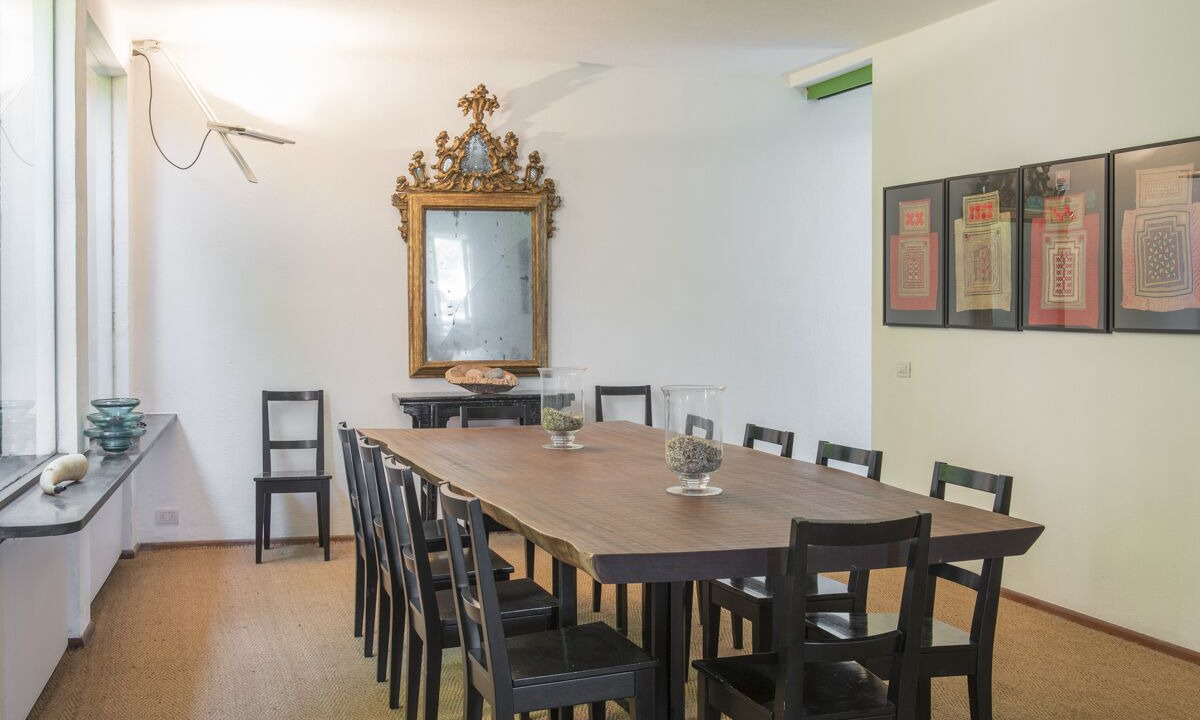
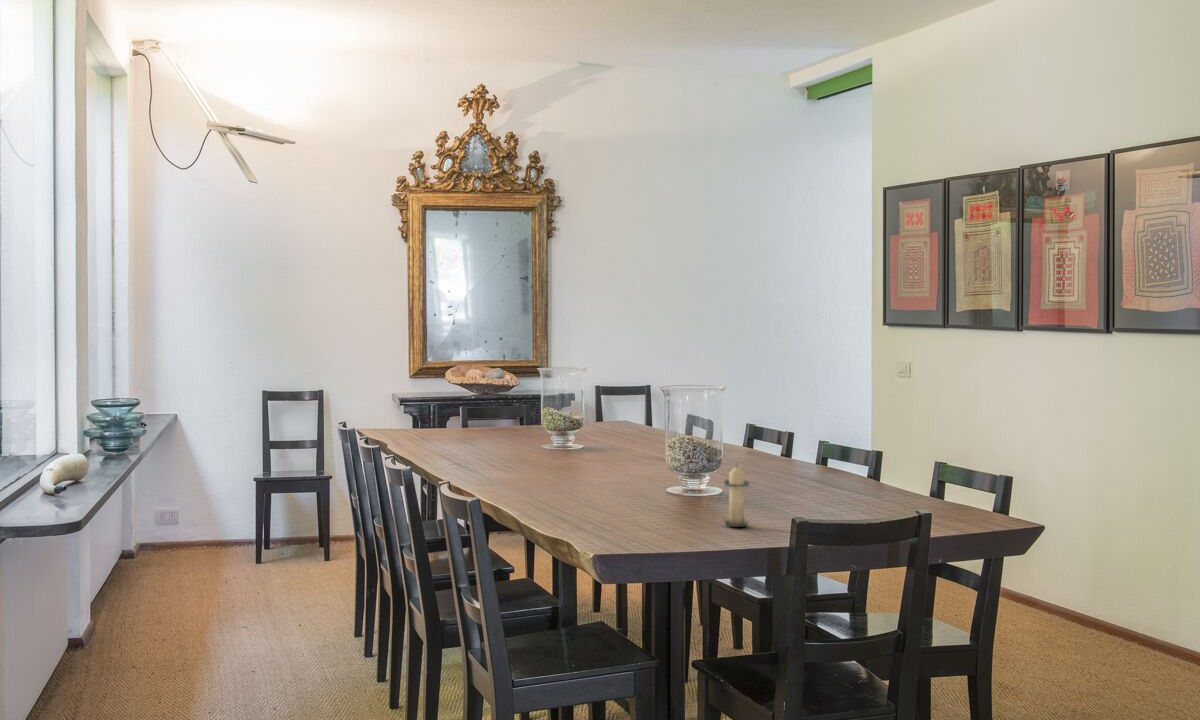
+ candle (736, 494)
